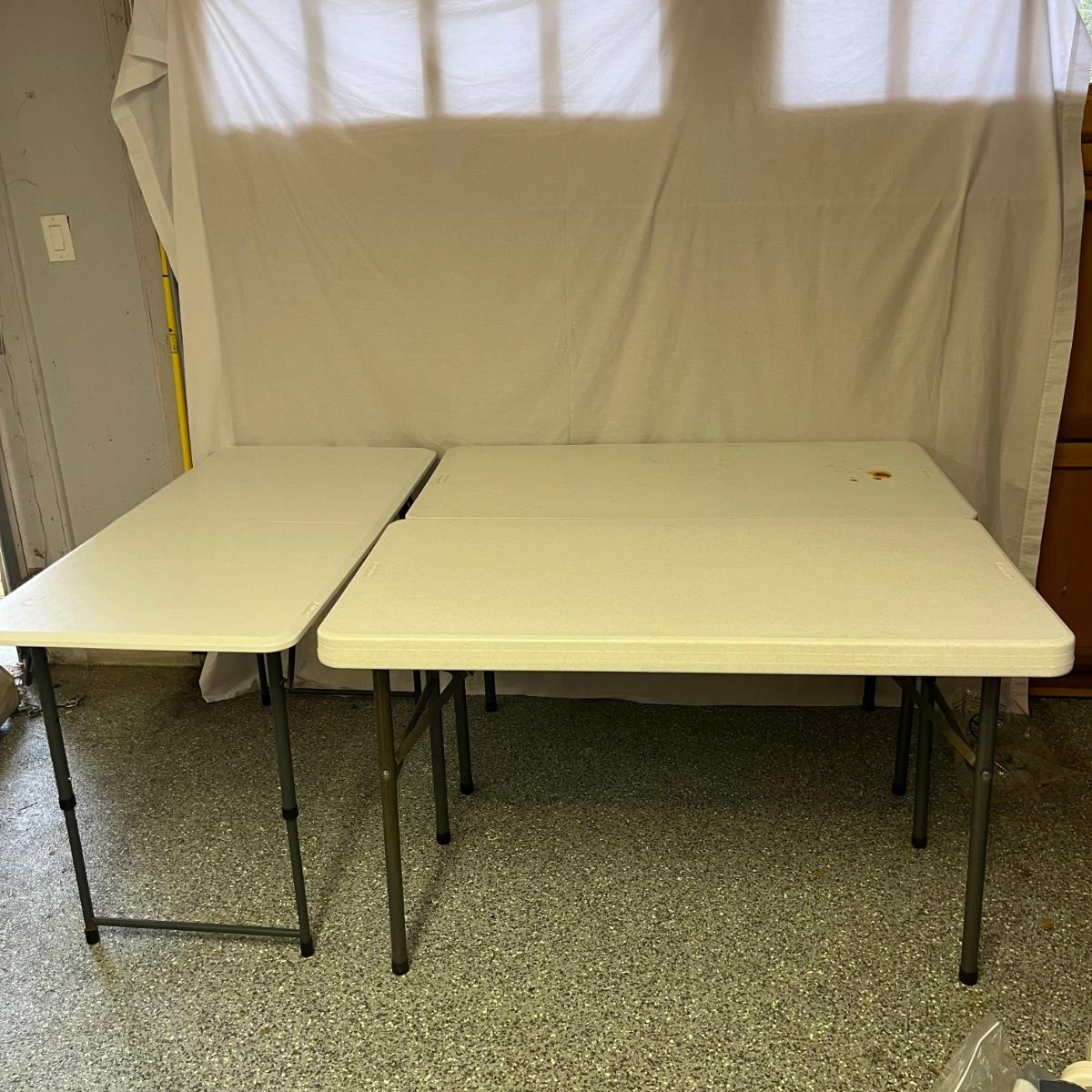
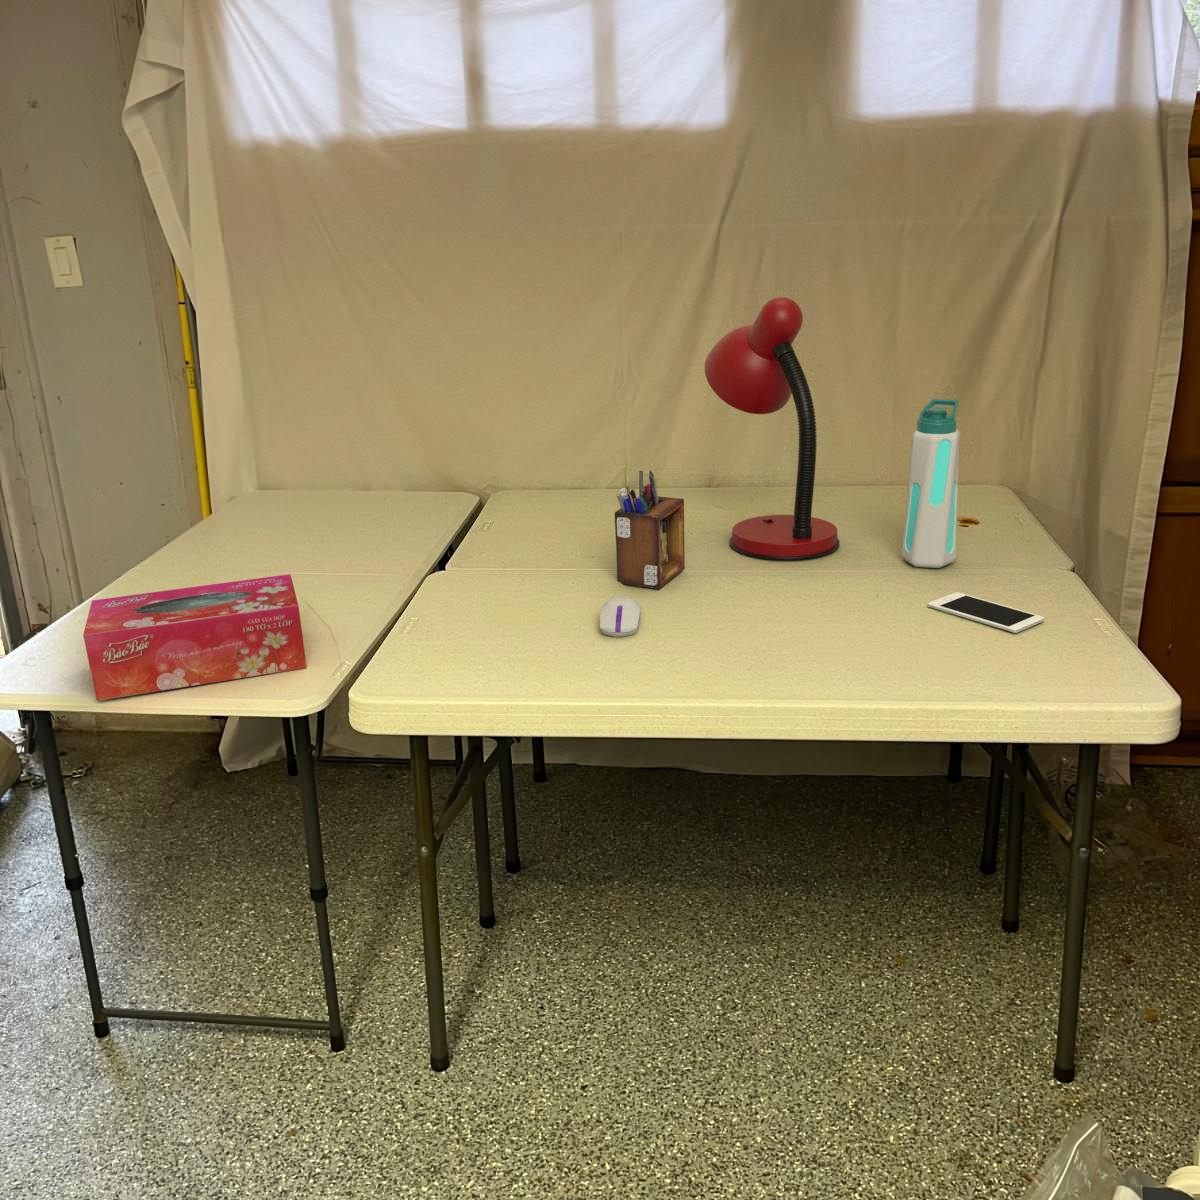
+ desk organizer (651, 527)
+ desk lamp (771, 412)
+ tissue box (198, 633)
+ water bottle (933, 484)
+ cell phone (984, 611)
+ computer mouse (621, 613)
